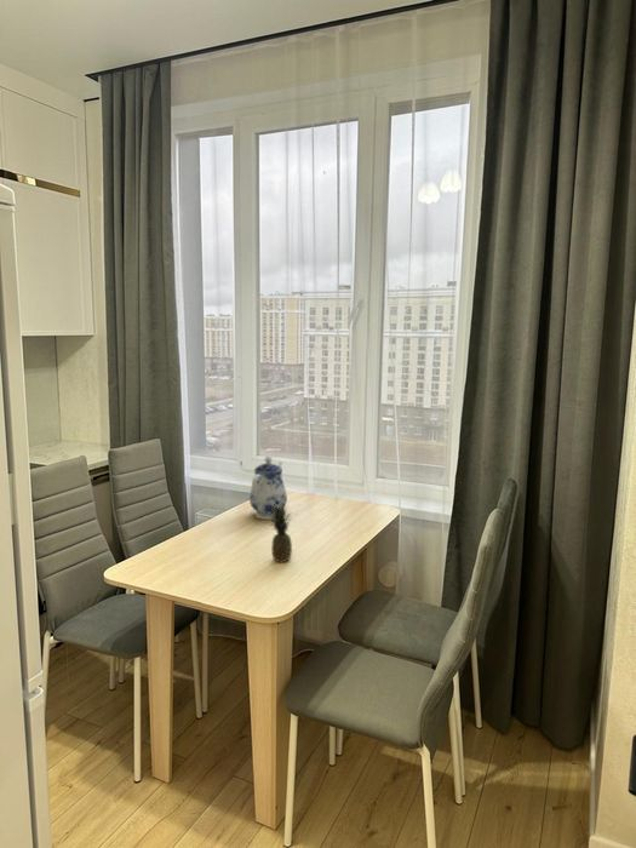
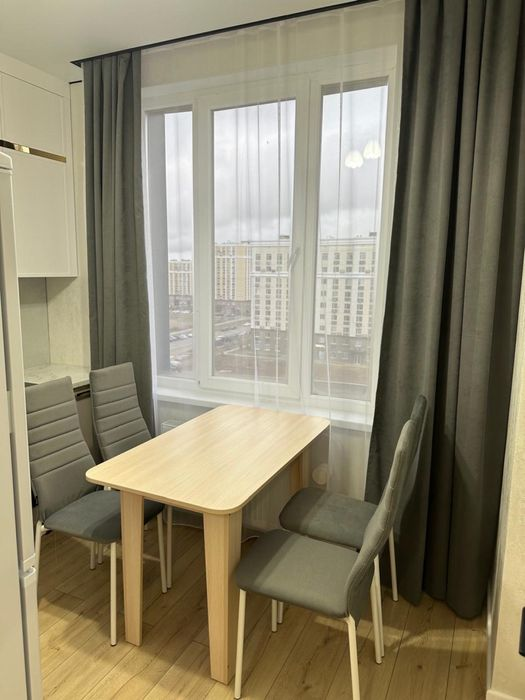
- fruit (280, 531)
- teapot (268, 486)
